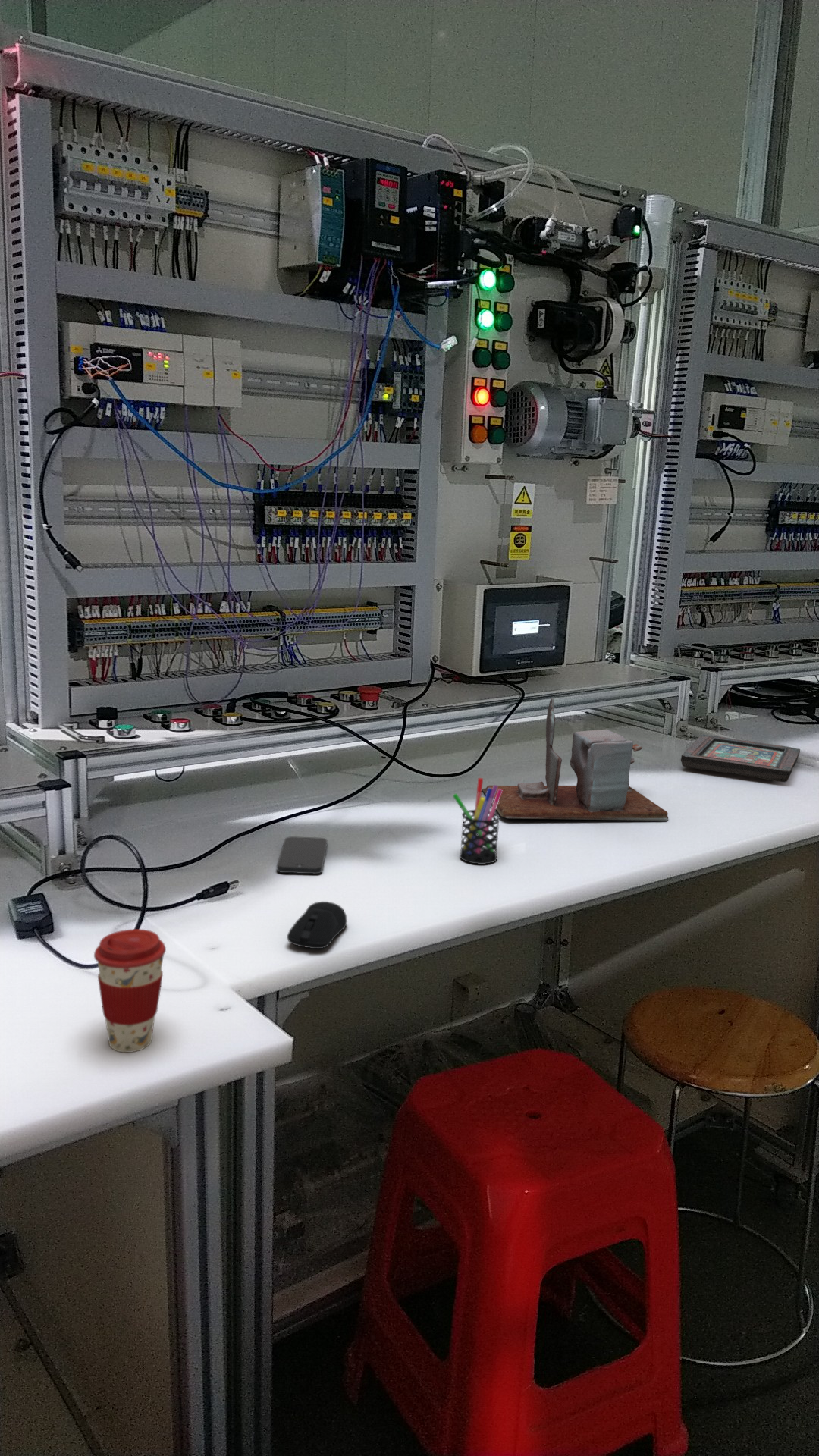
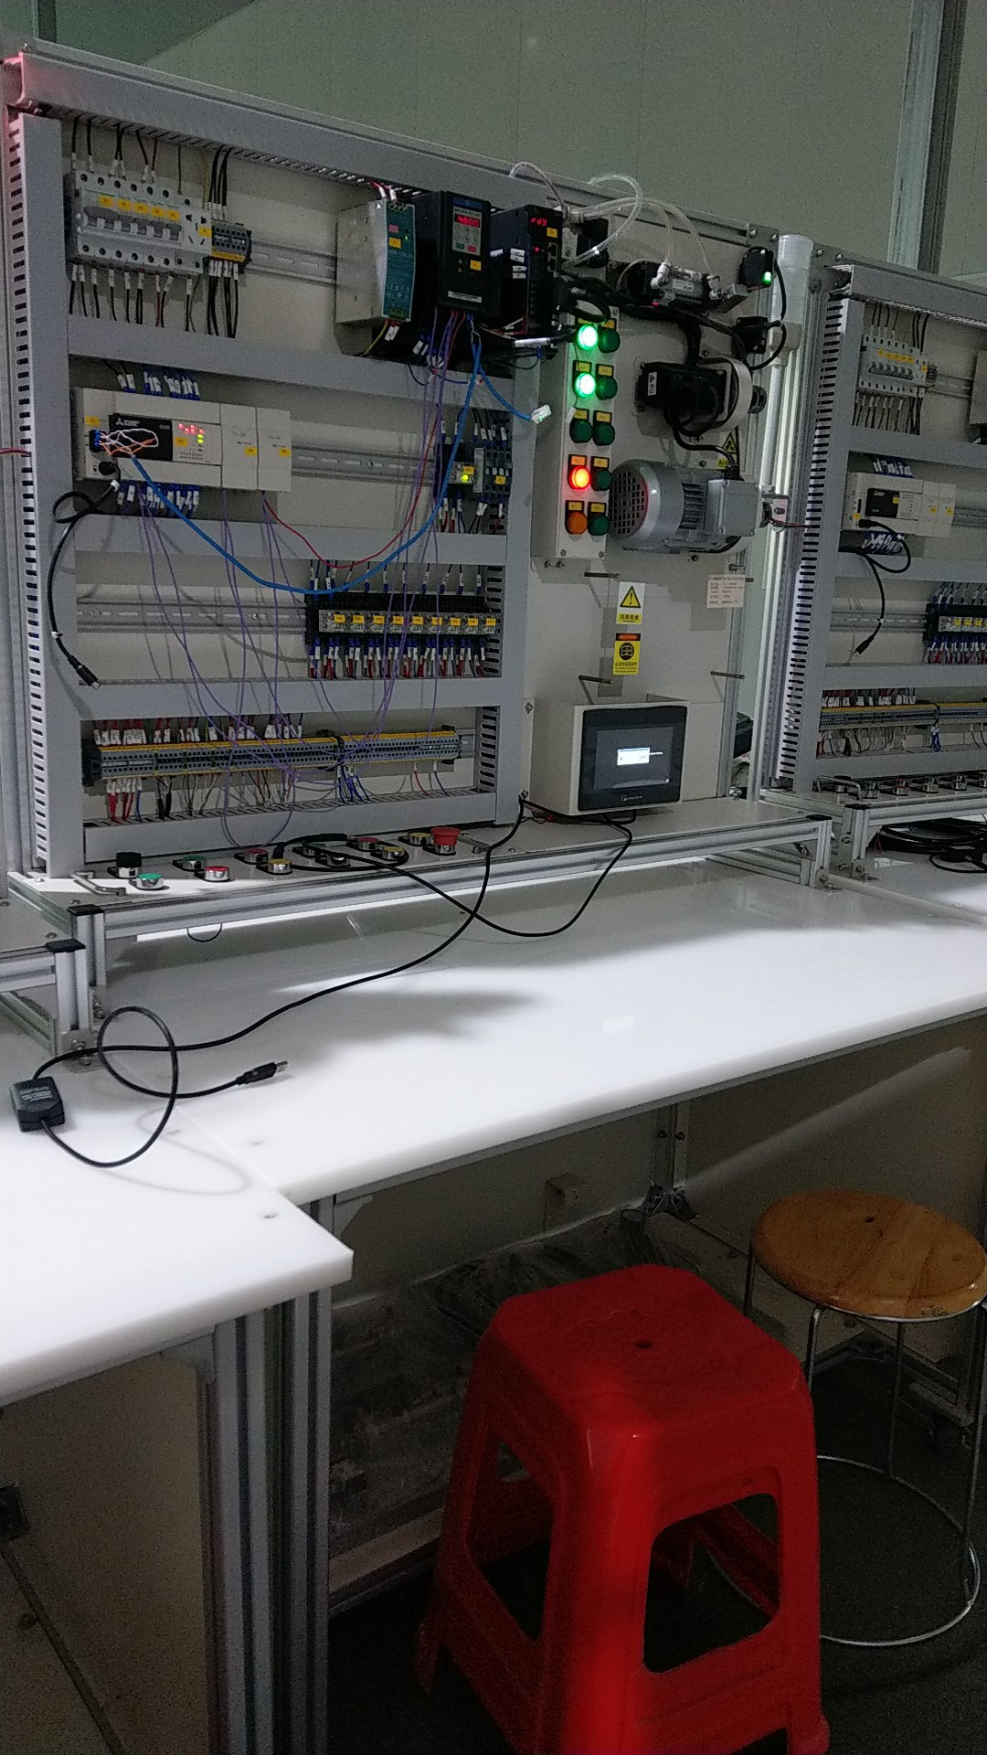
- coffee cup (130, 991)
- computer mouse (319, 921)
- pen holder (475, 820)
- smartphone (303, 854)
- desk organizer (576, 753)
- religious icon (742, 756)
